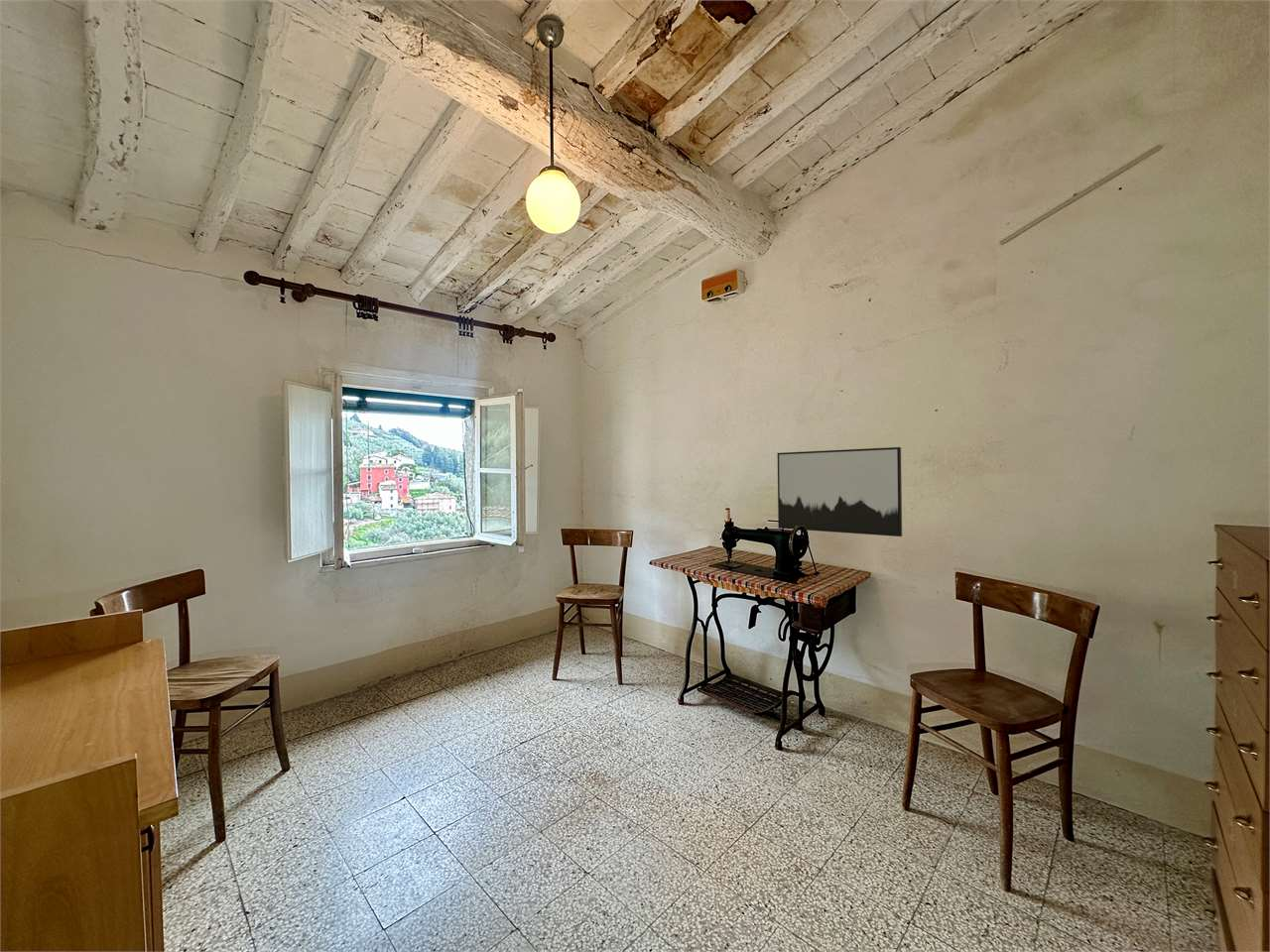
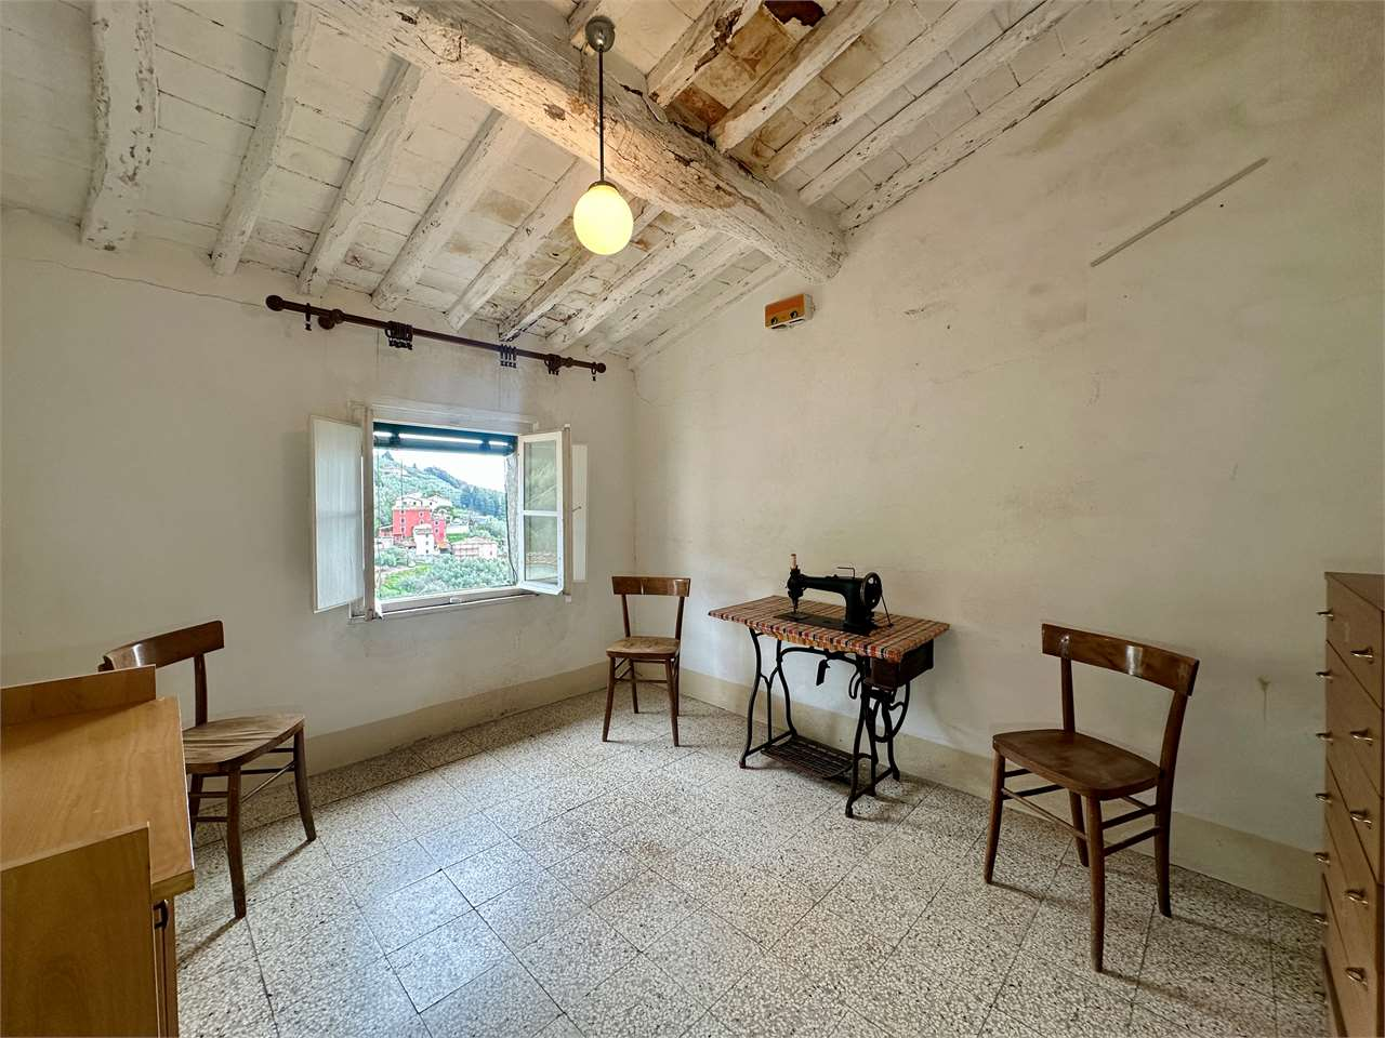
- wall art (834, 491)
